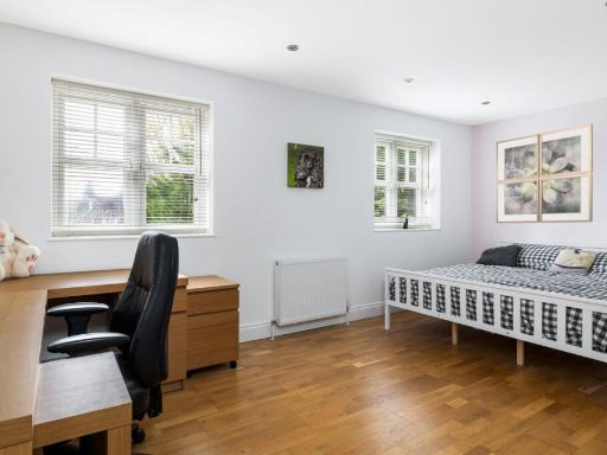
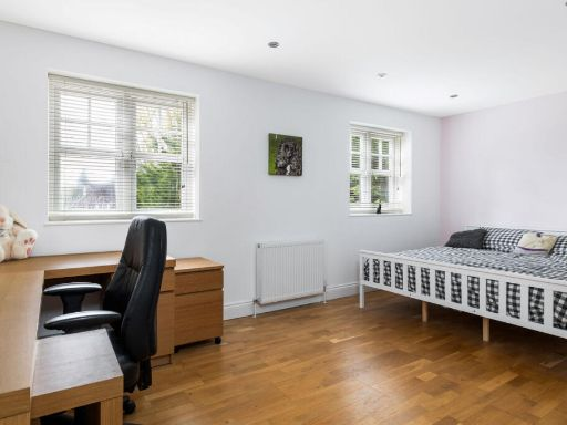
- wall art (539, 177)
